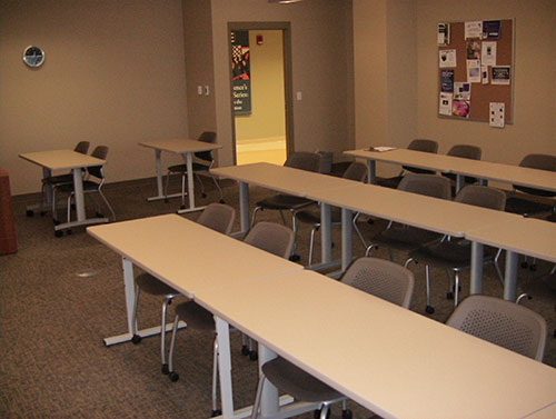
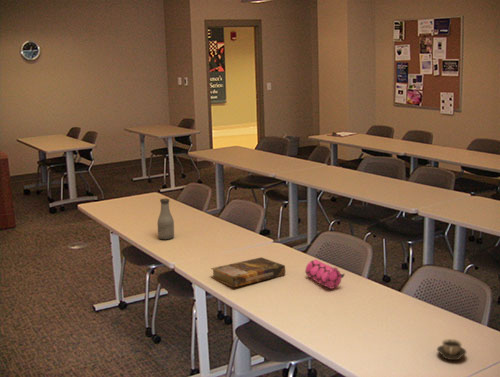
+ book (248, 271)
+ pencil case (323, 272)
+ cup (451, 349)
+ bottle (165, 218)
